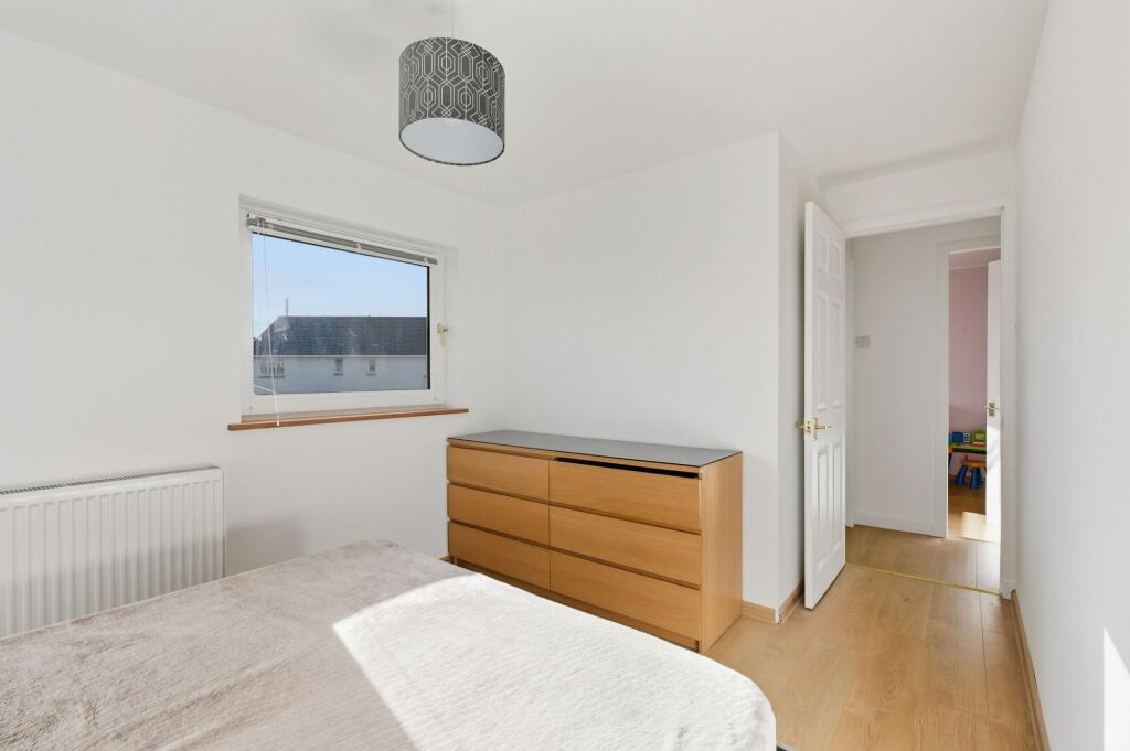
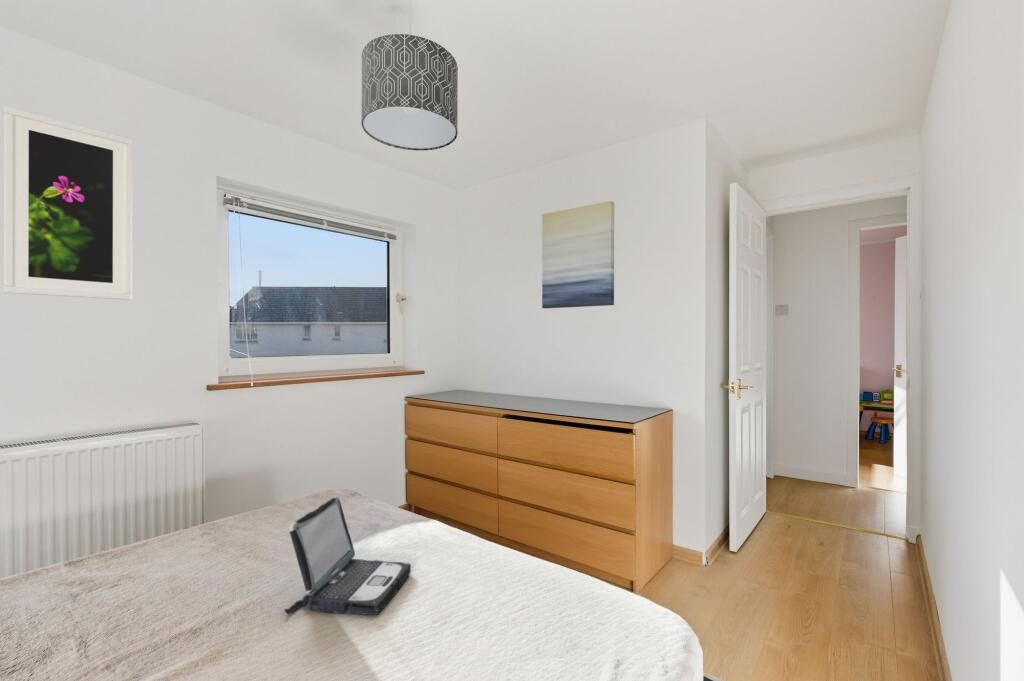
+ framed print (72, 210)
+ laptop (351, 552)
+ wall art (576, 257)
